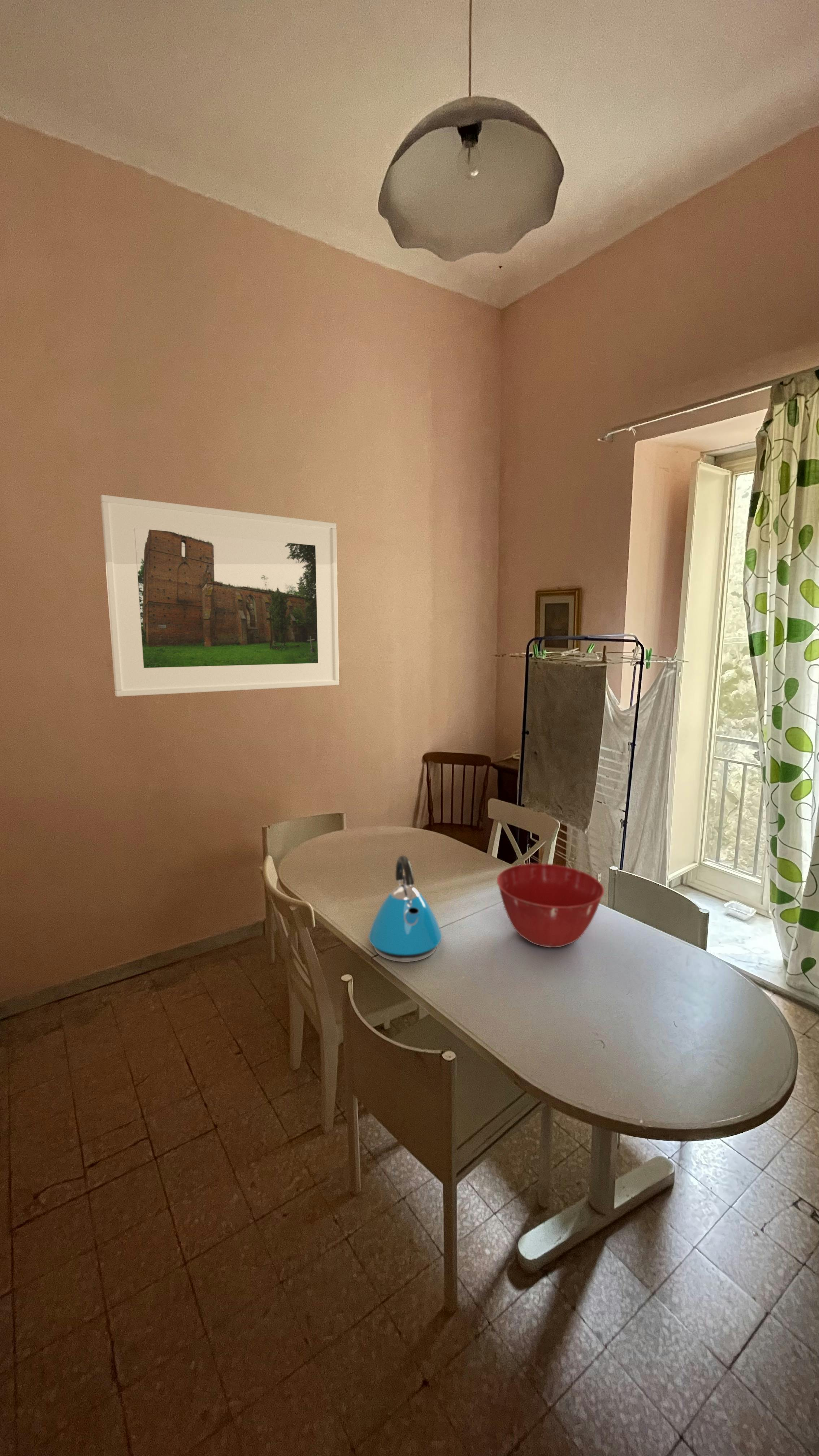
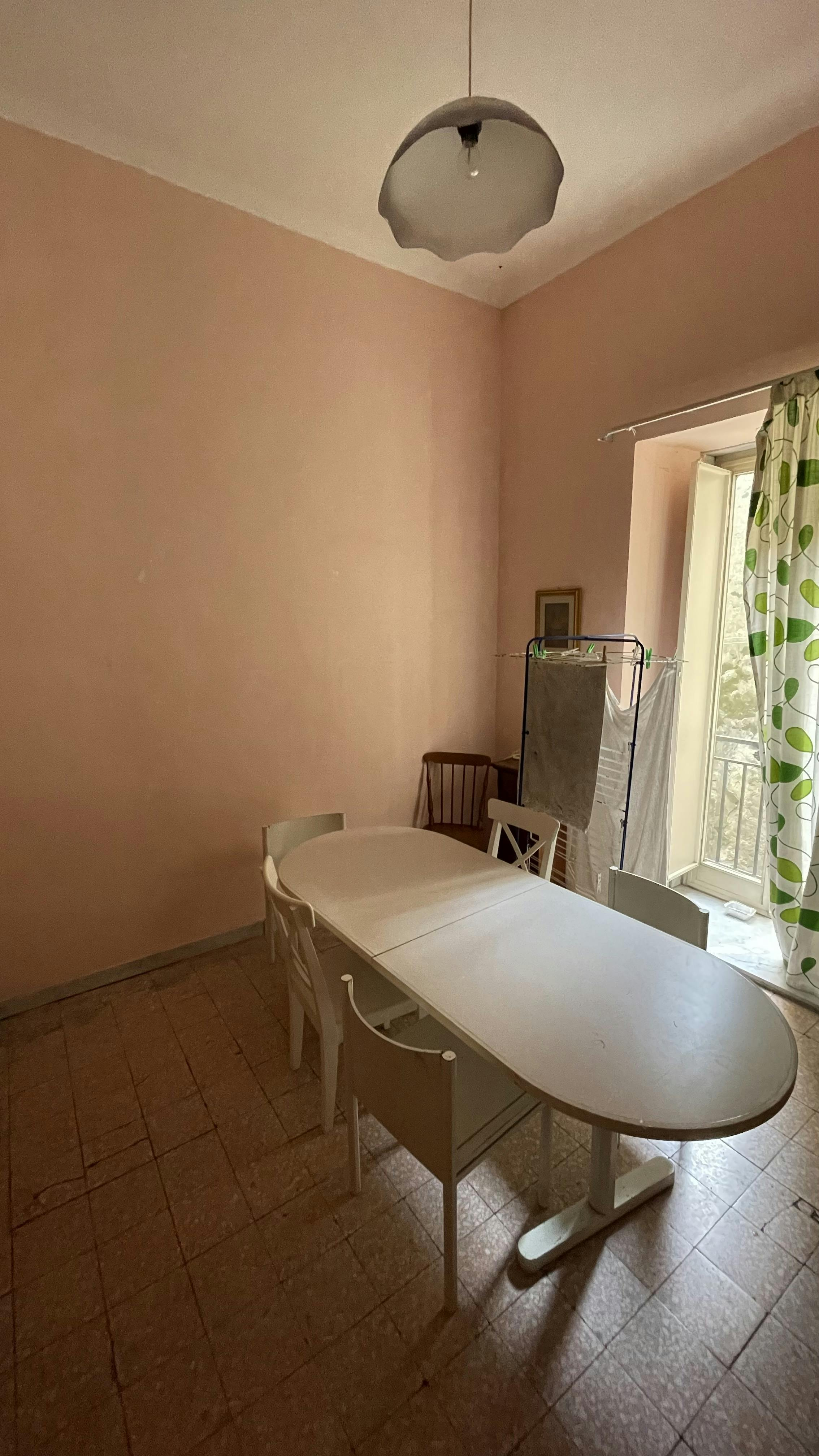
- mixing bowl (549, 909)
- kettle (404, 901)
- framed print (235, 602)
